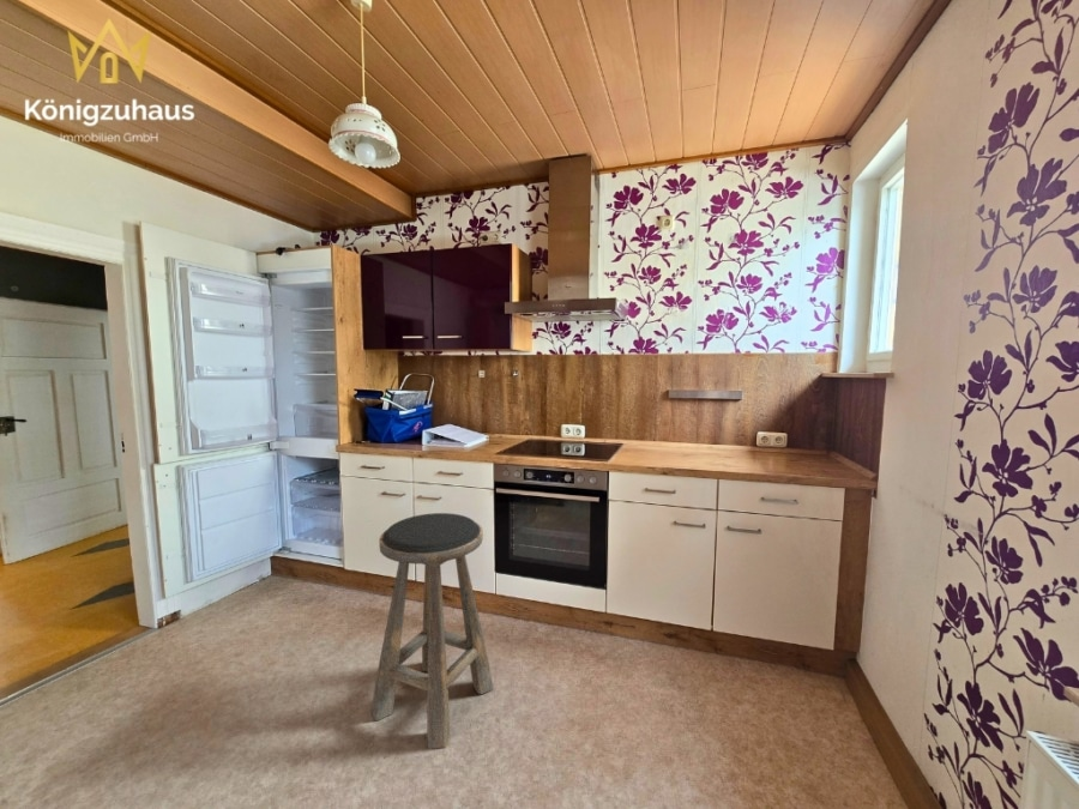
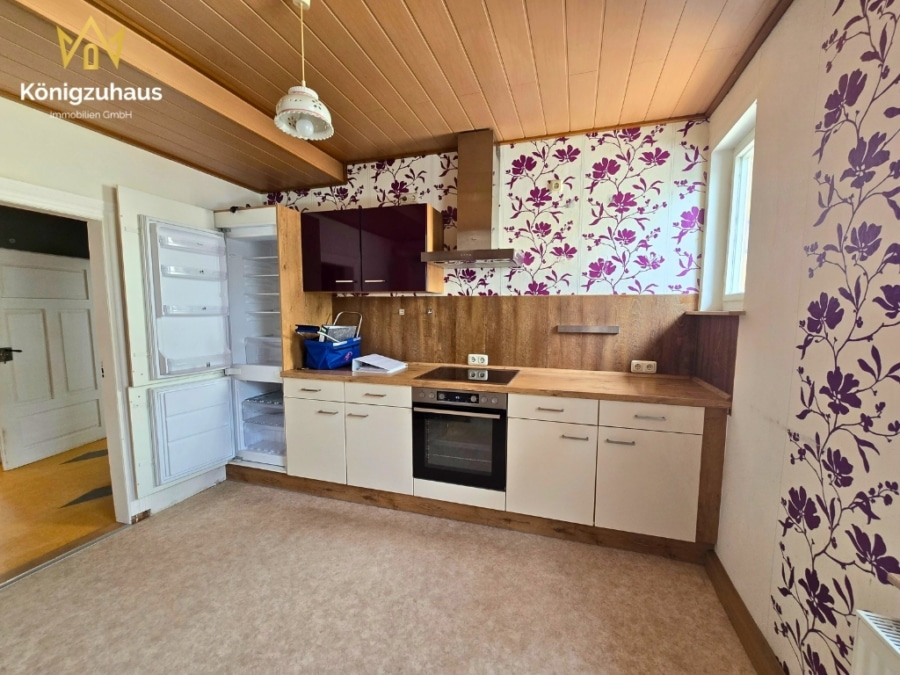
- stool (433, 614)
